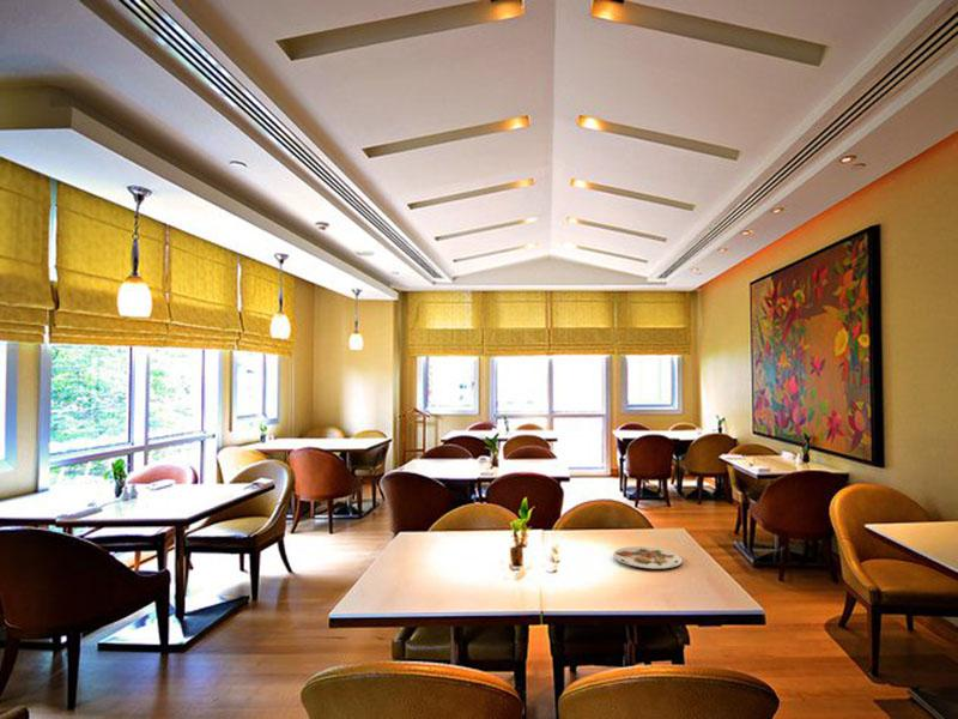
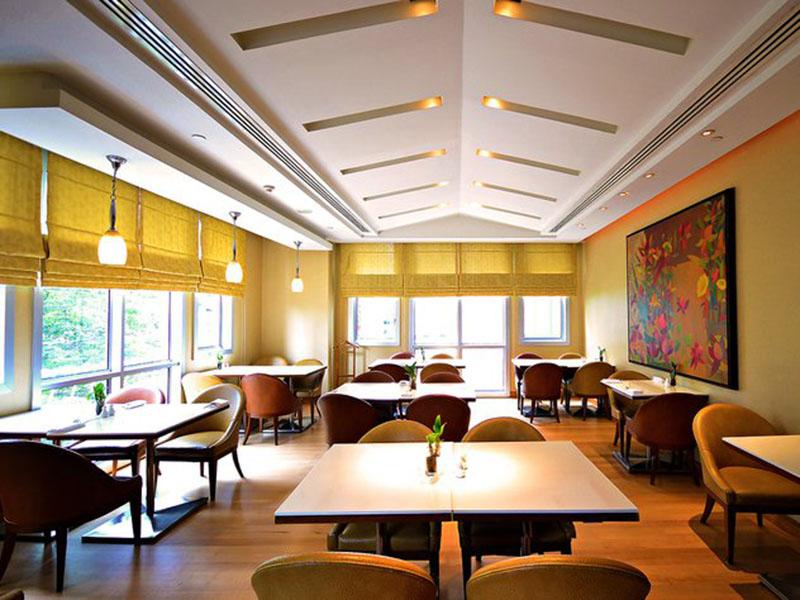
- plate (647, 557)
